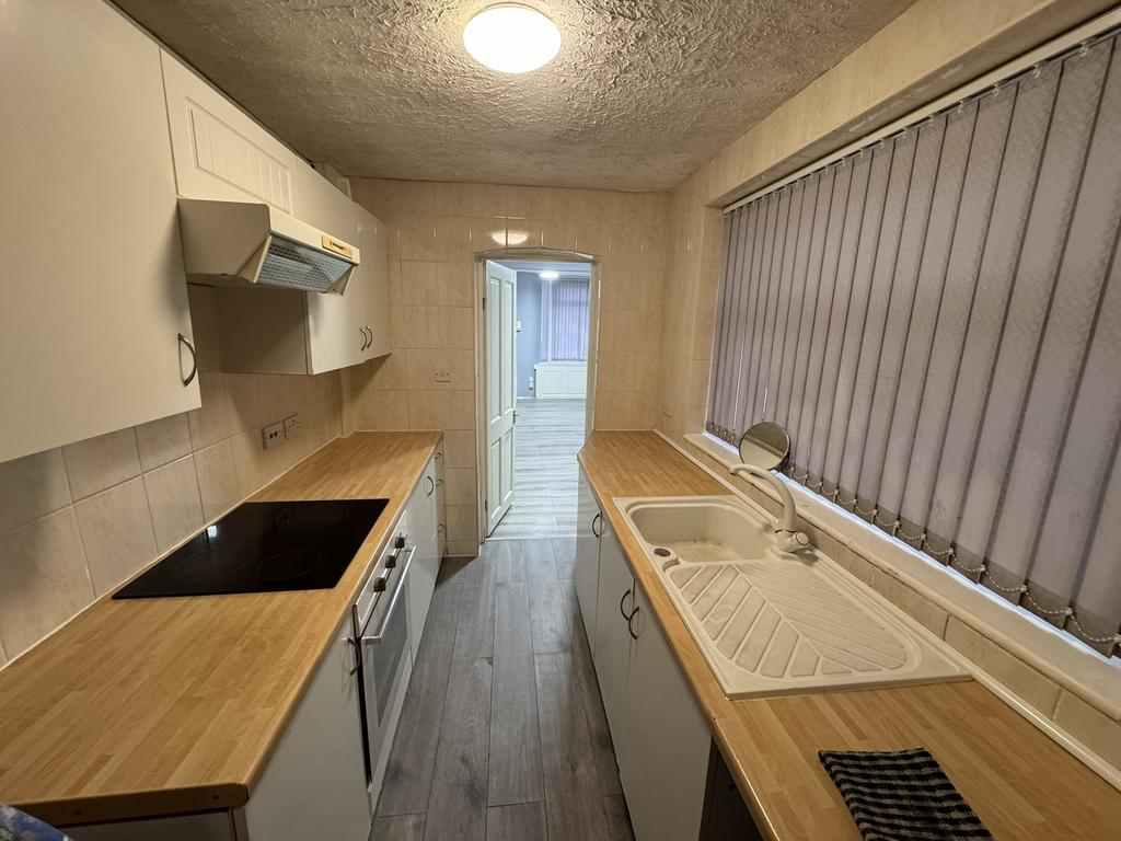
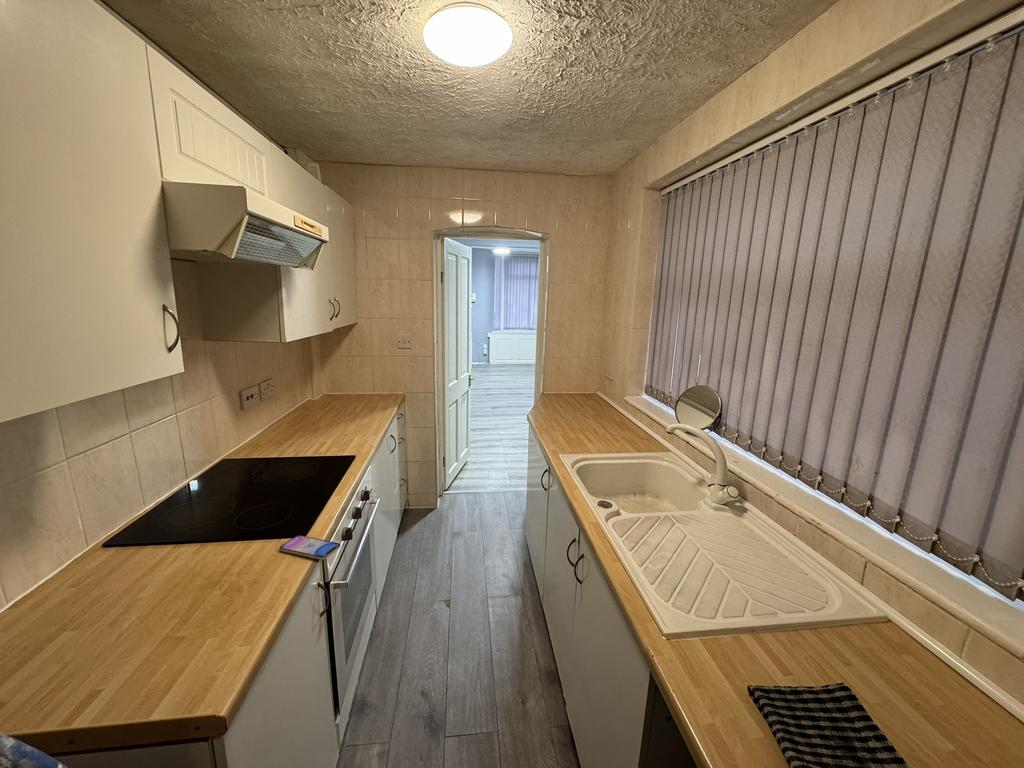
+ smartphone (310, 547)
